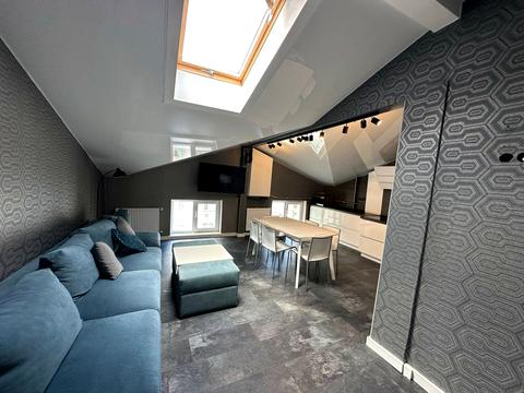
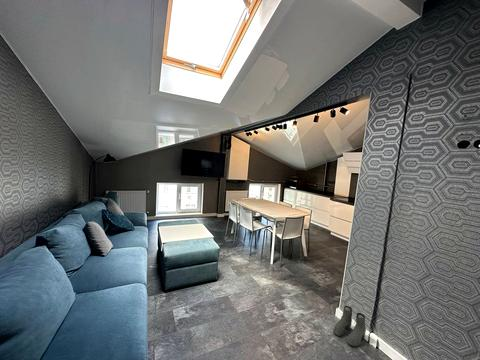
+ boots (350, 324)
